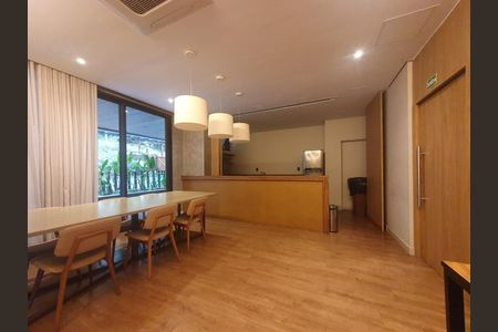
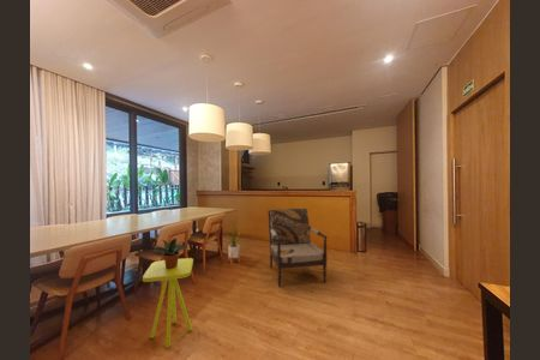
+ side table (170, 300)
+ potted plant (170, 251)
+ house plant (234, 240)
+ armchair (294, 241)
